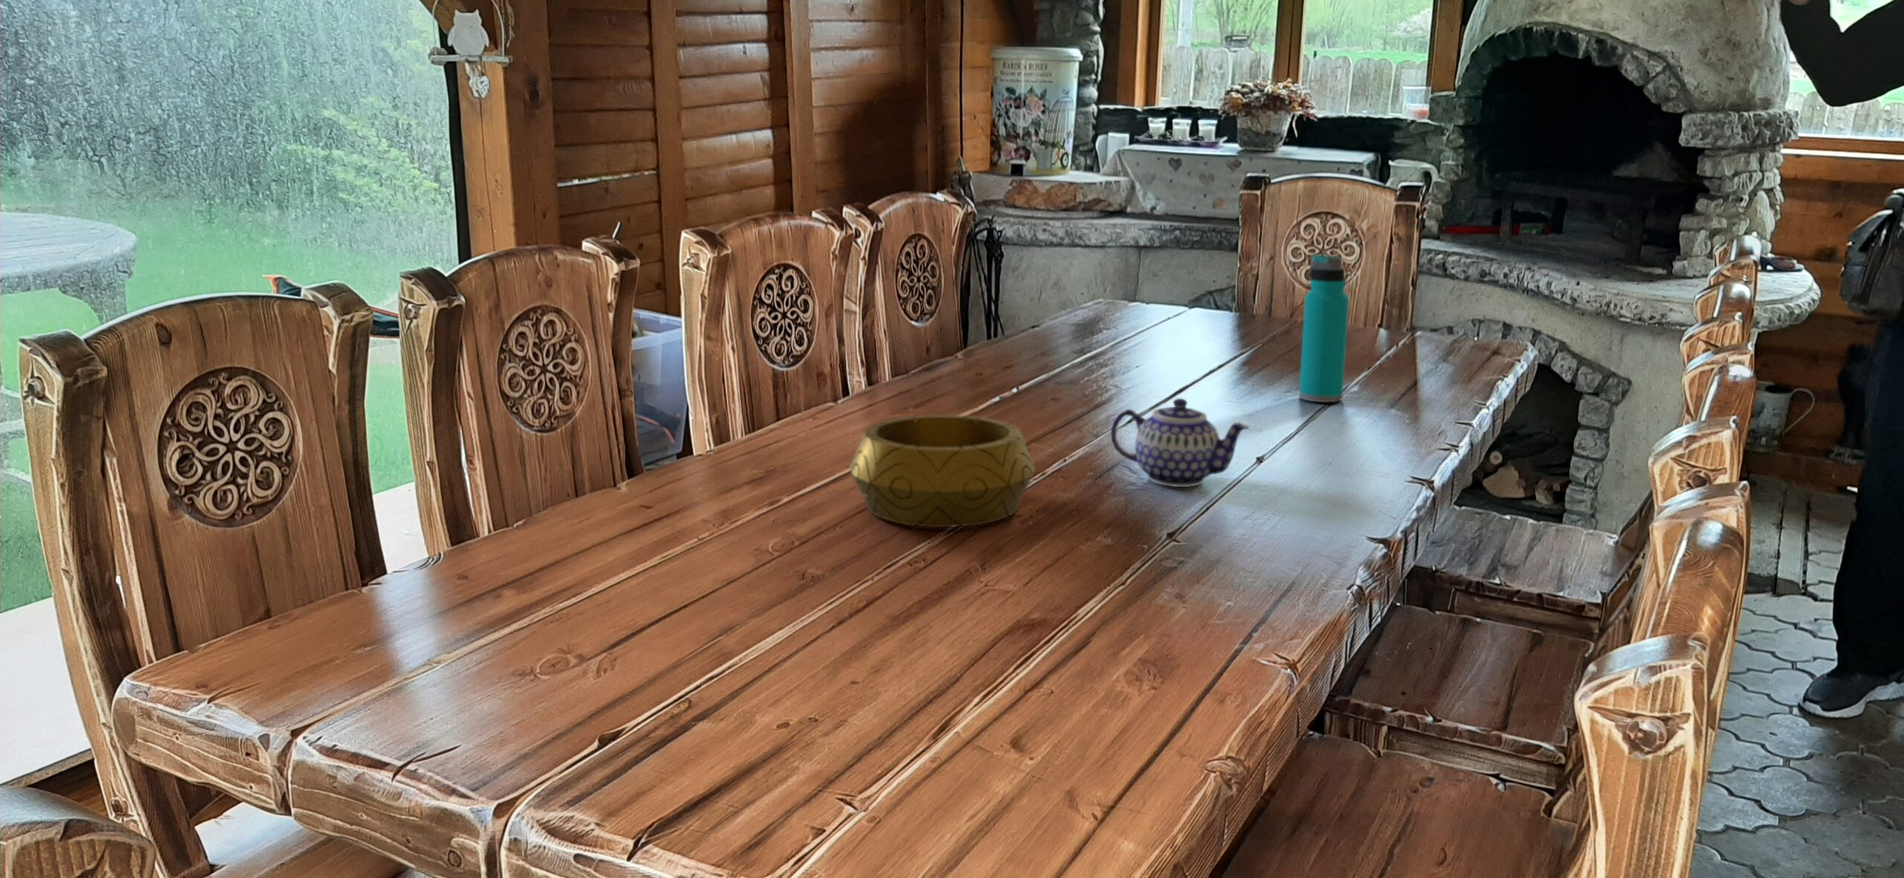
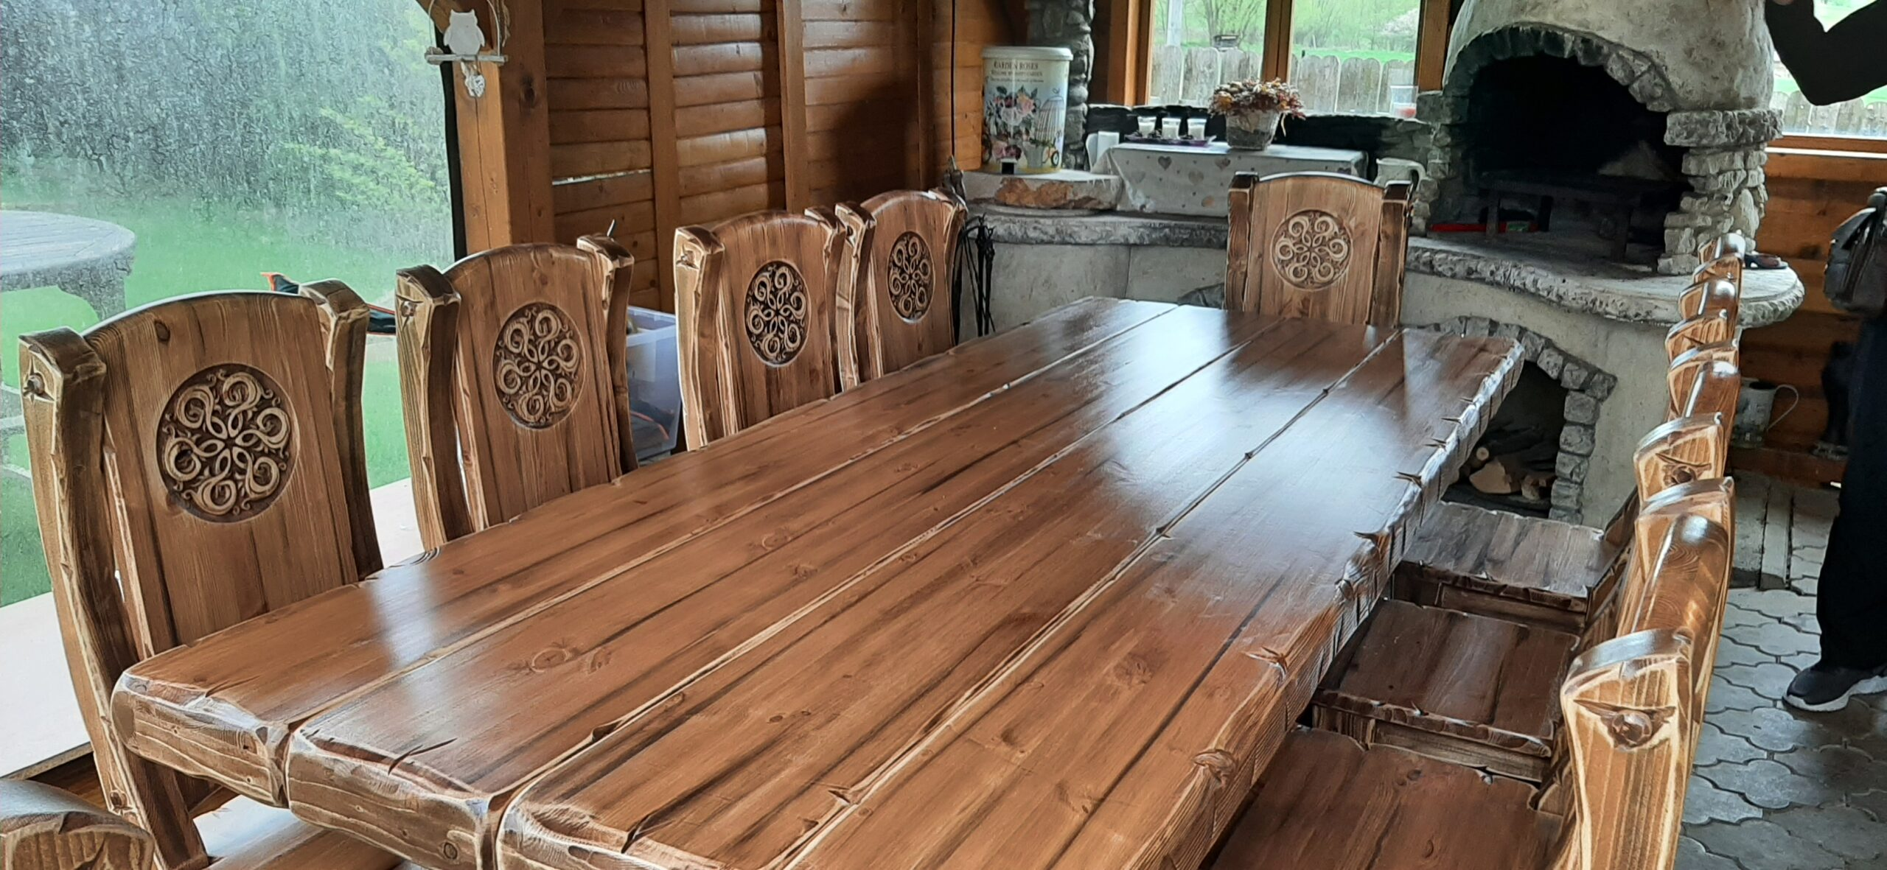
- teapot (1178, 440)
- decorative bowl (942, 469)
- water bottle (1325, 327)
